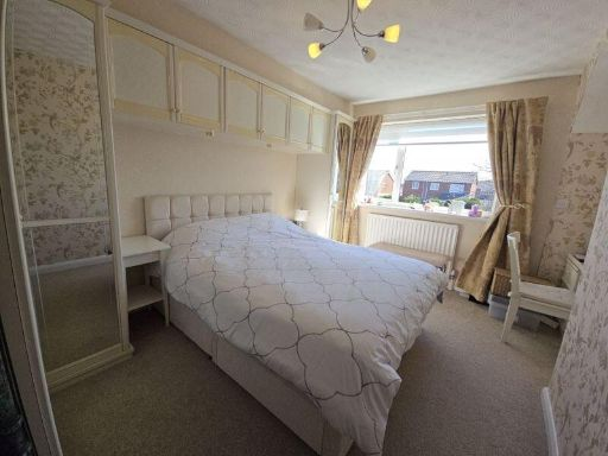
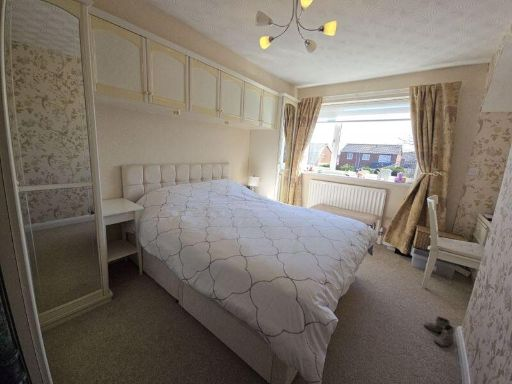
+ boots (440, 328)
